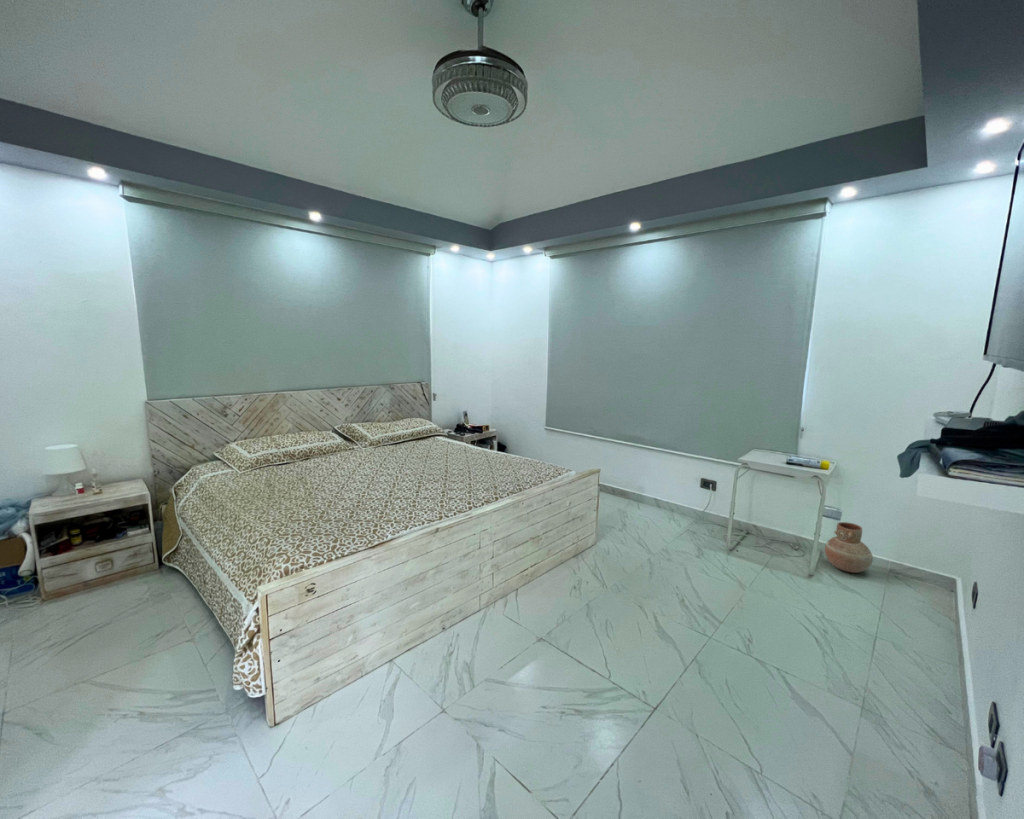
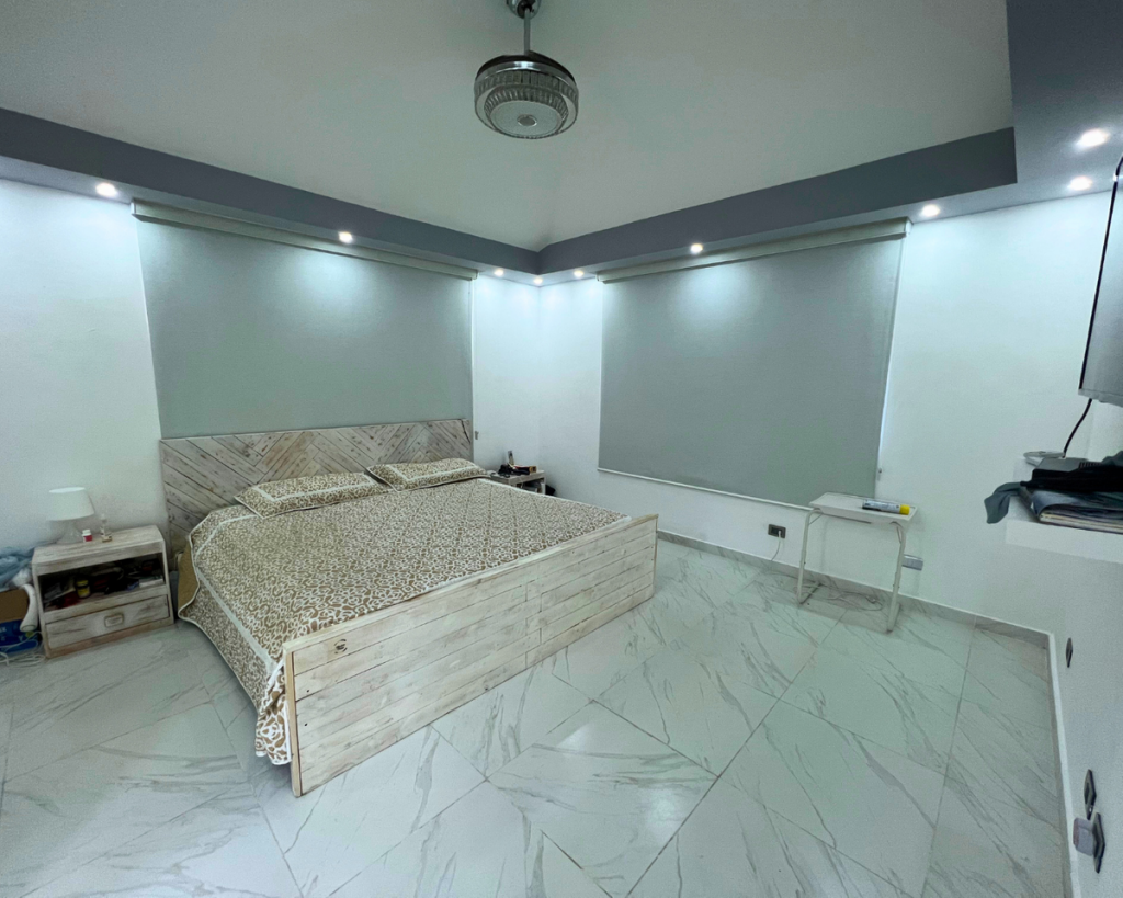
- vase (849, 547)
